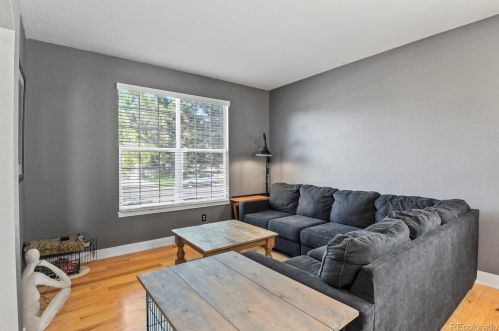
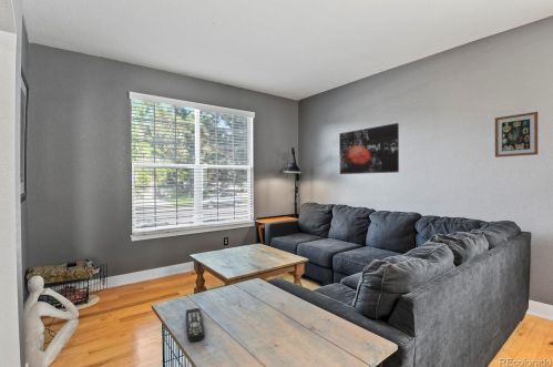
+ remote control (194, 323)
+ wall art (366, 151)
+ wall art (515, 135)
